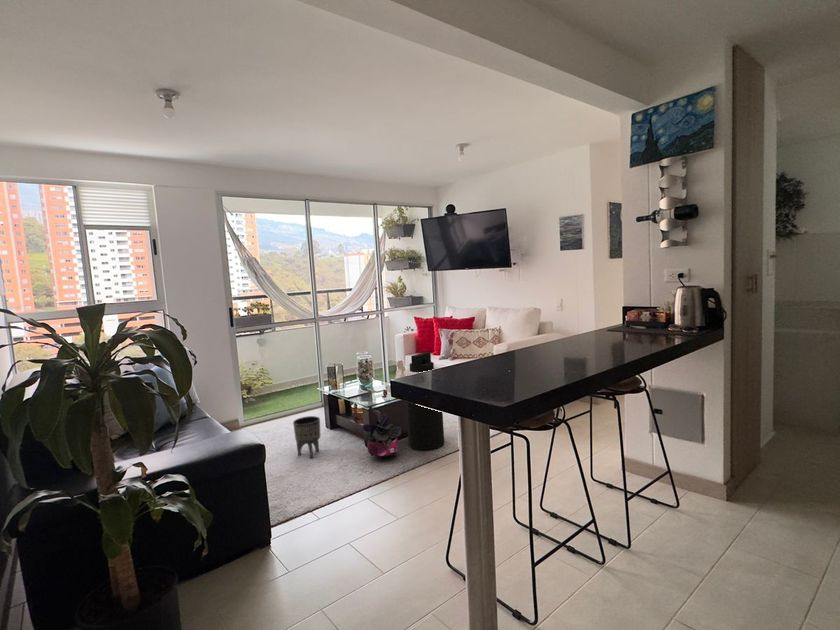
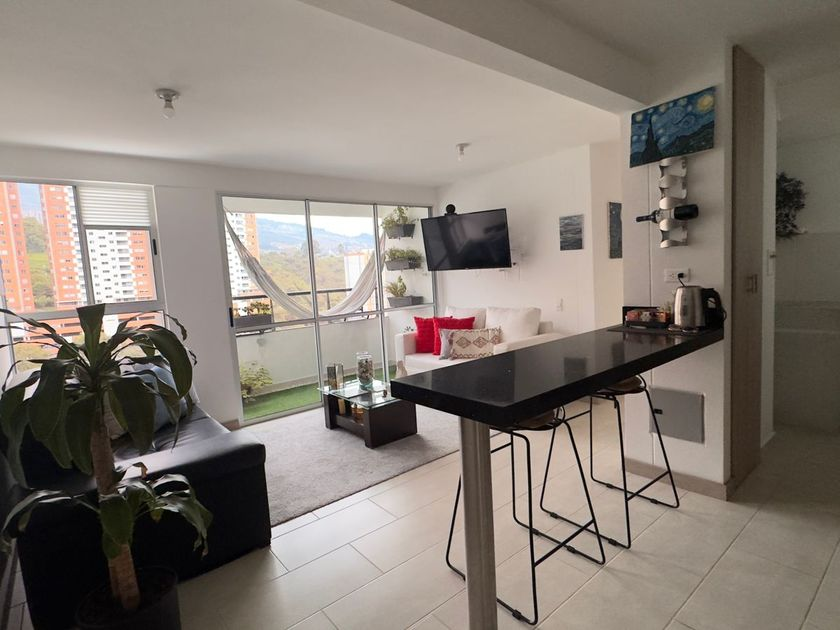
- trash can (420, 406)
- planter (308, 437)
- potted plant (383, 433)
